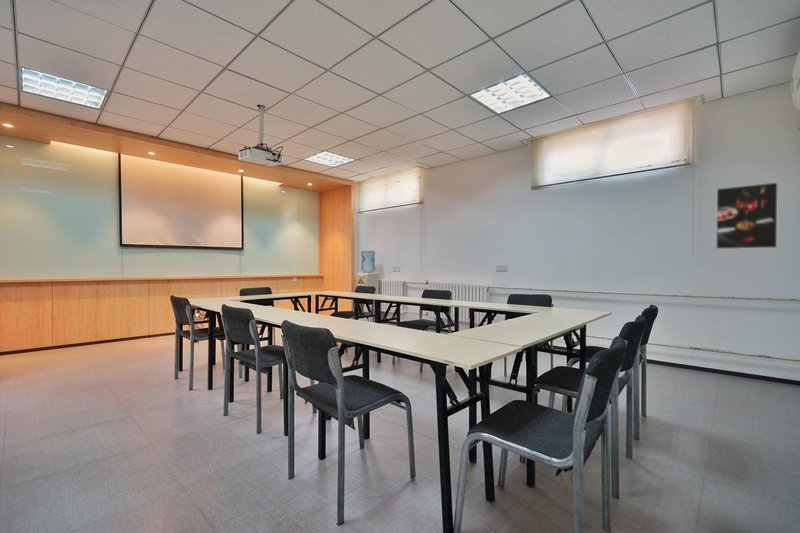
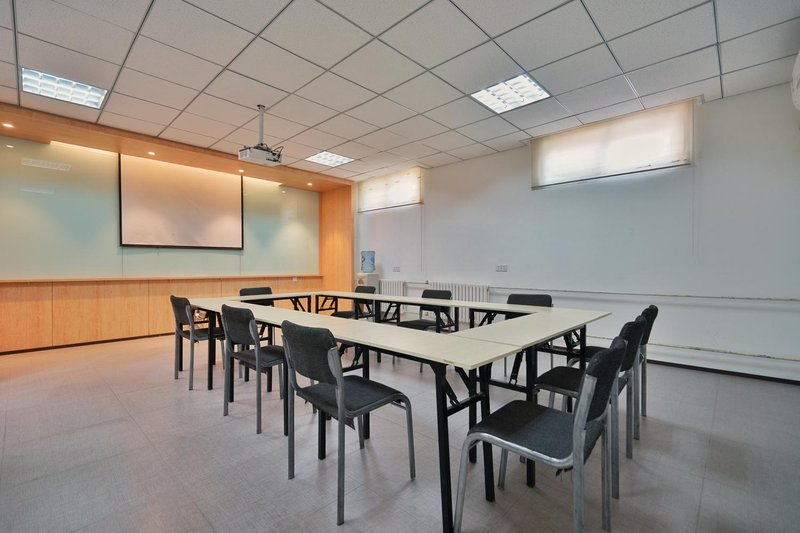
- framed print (745, 217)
